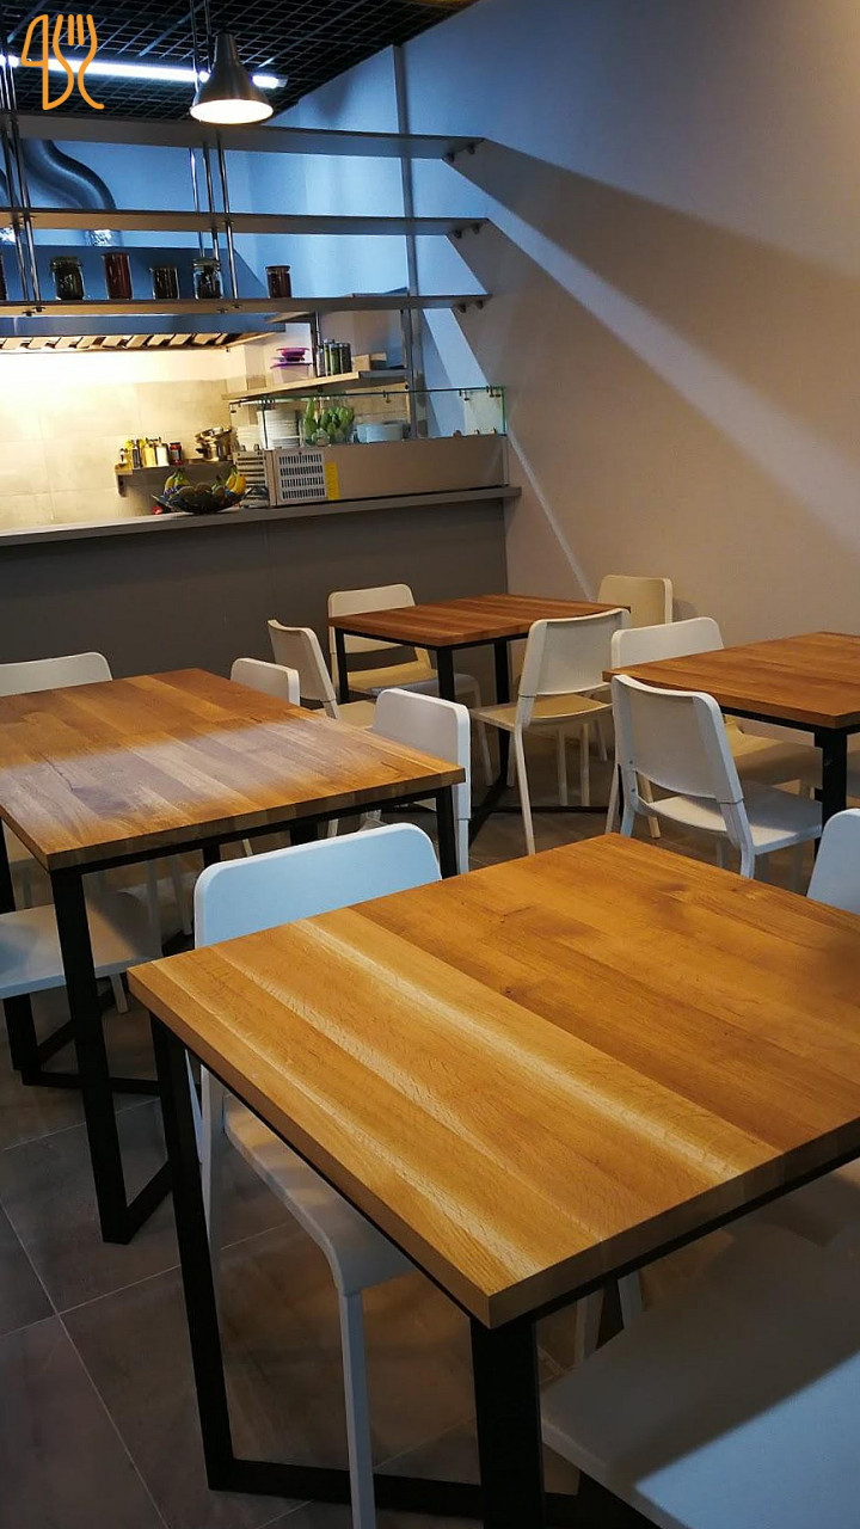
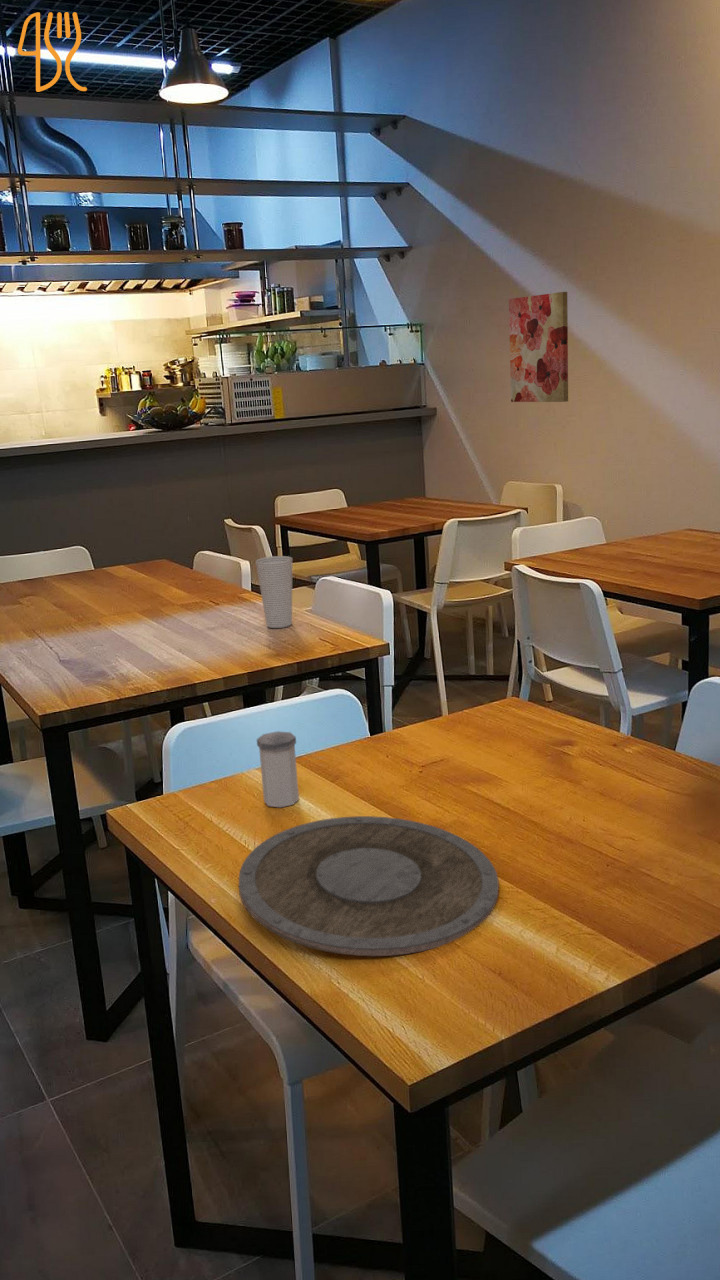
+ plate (368, 876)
+ cup (276, 592)
+ wall art (537, 349)
+ salt shaker (278, 769)
